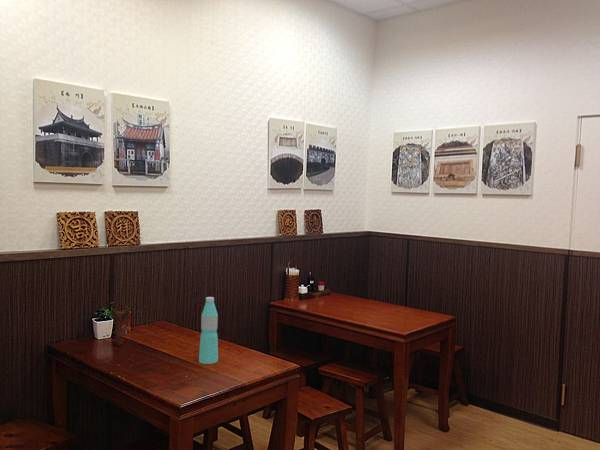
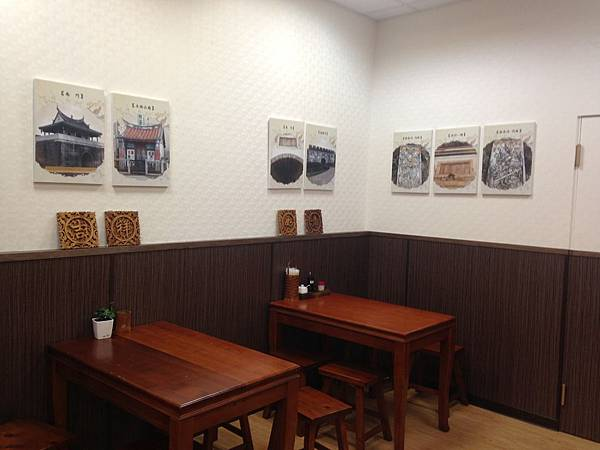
- water bottle (209, 329)
- utensil holder (121, 325)
